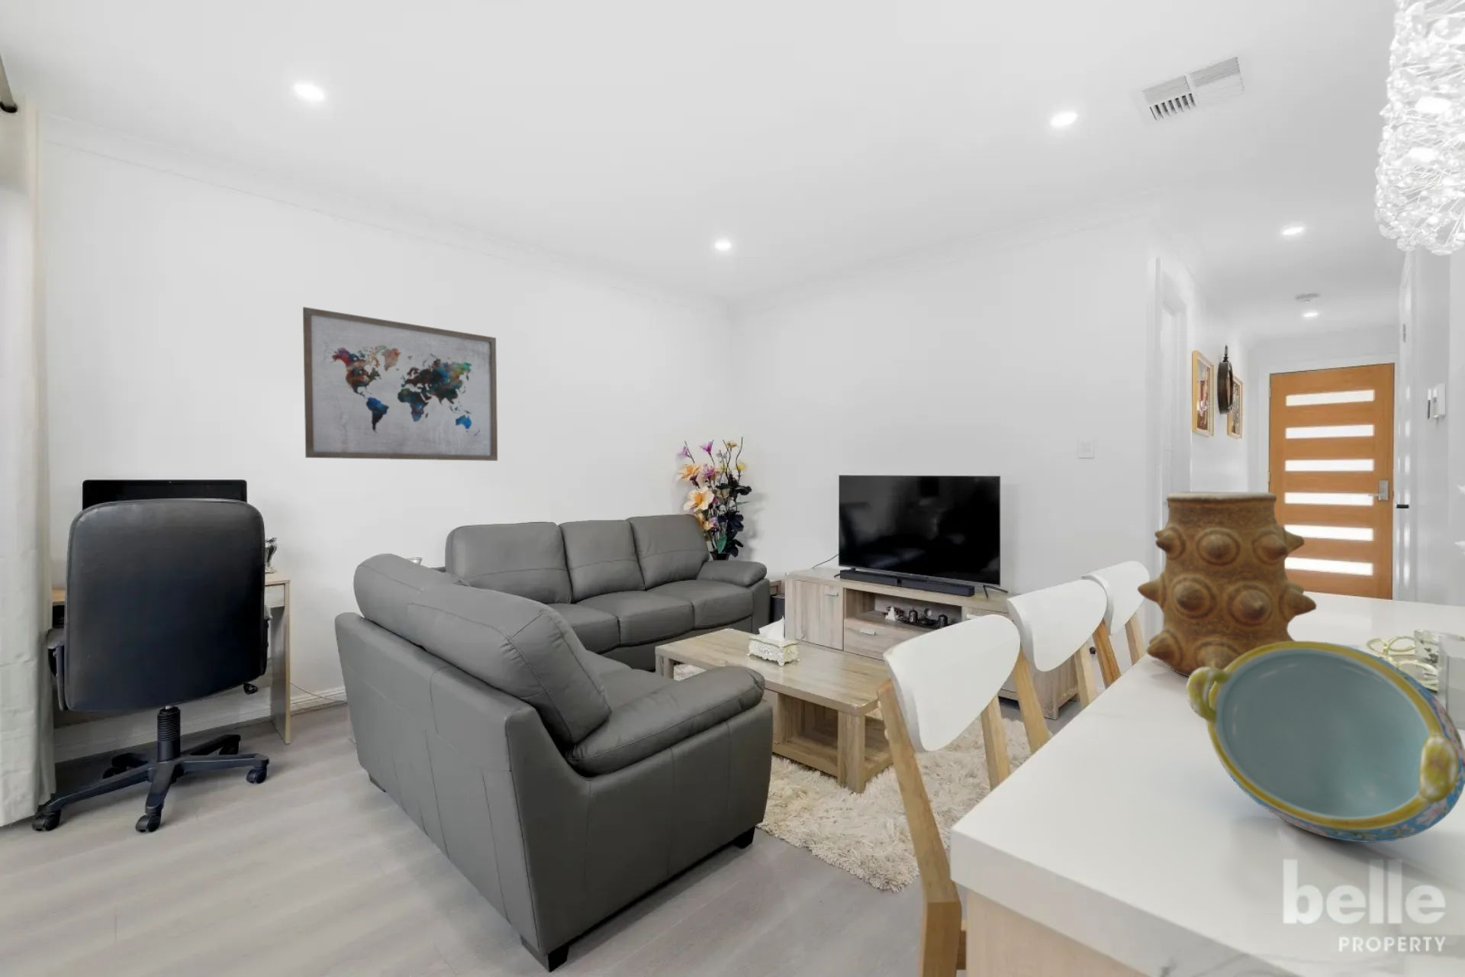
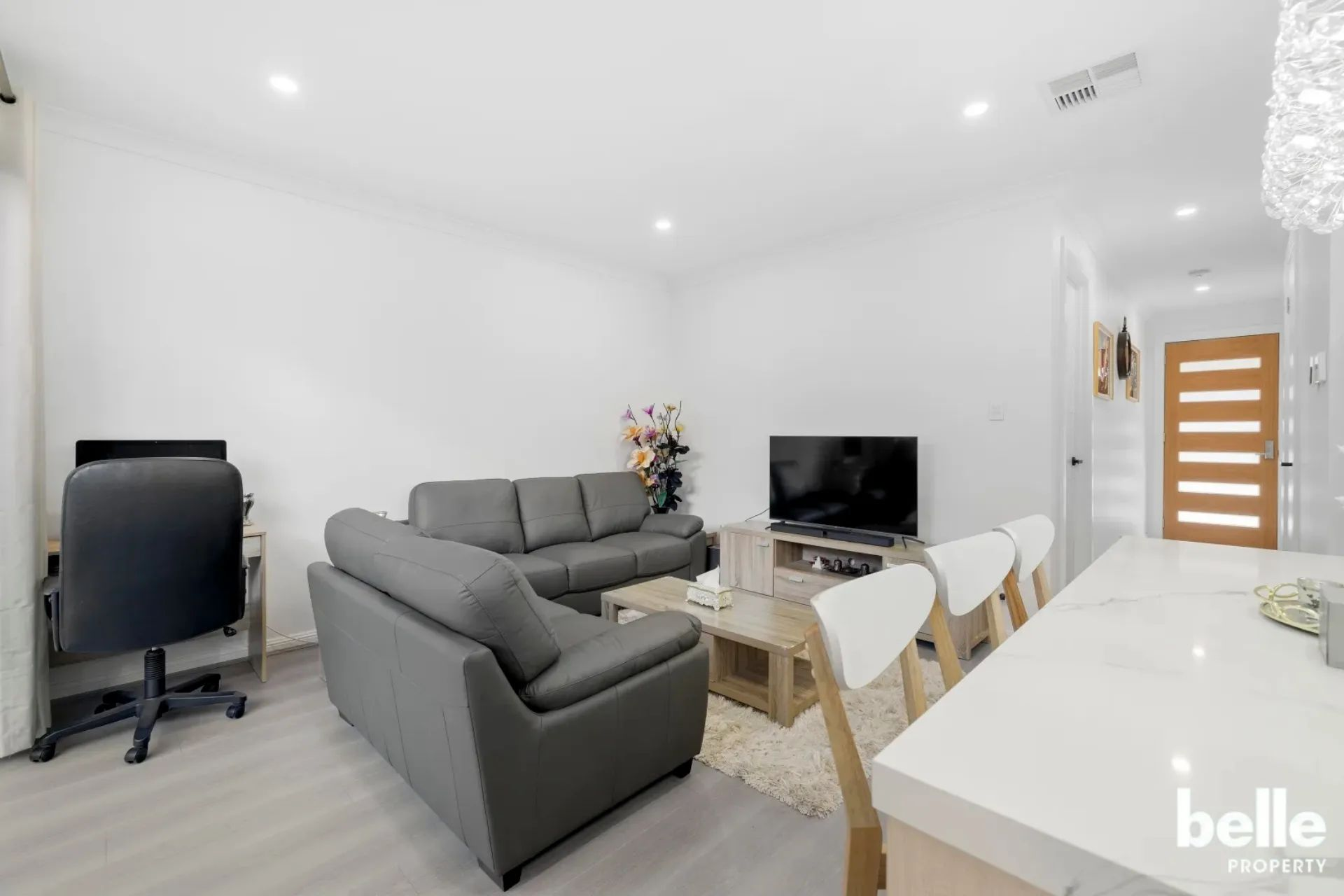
- decorative bowl (1317, 733)
- wall art (410, 391)
- vase (1224, 582)
